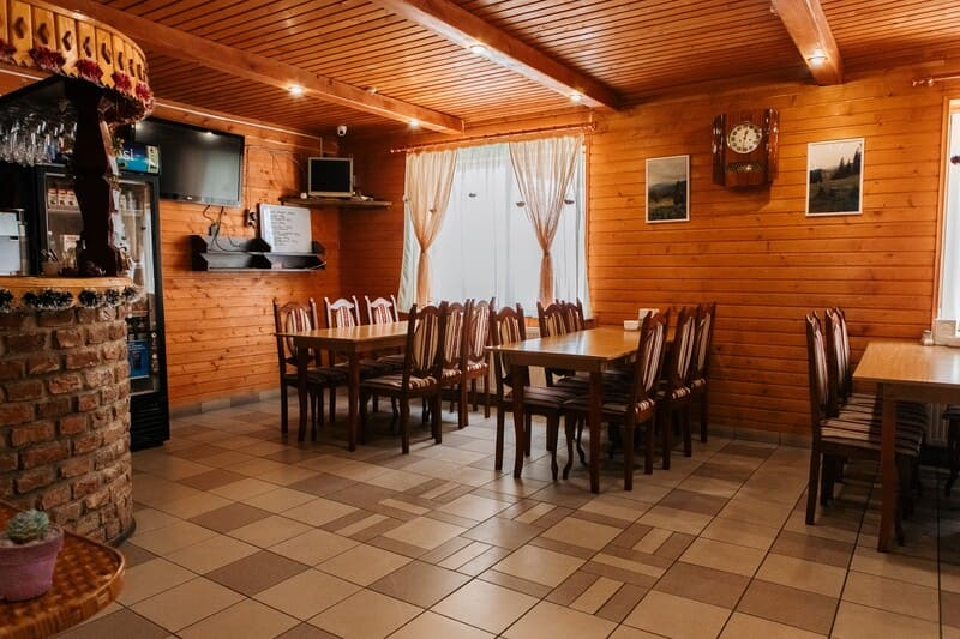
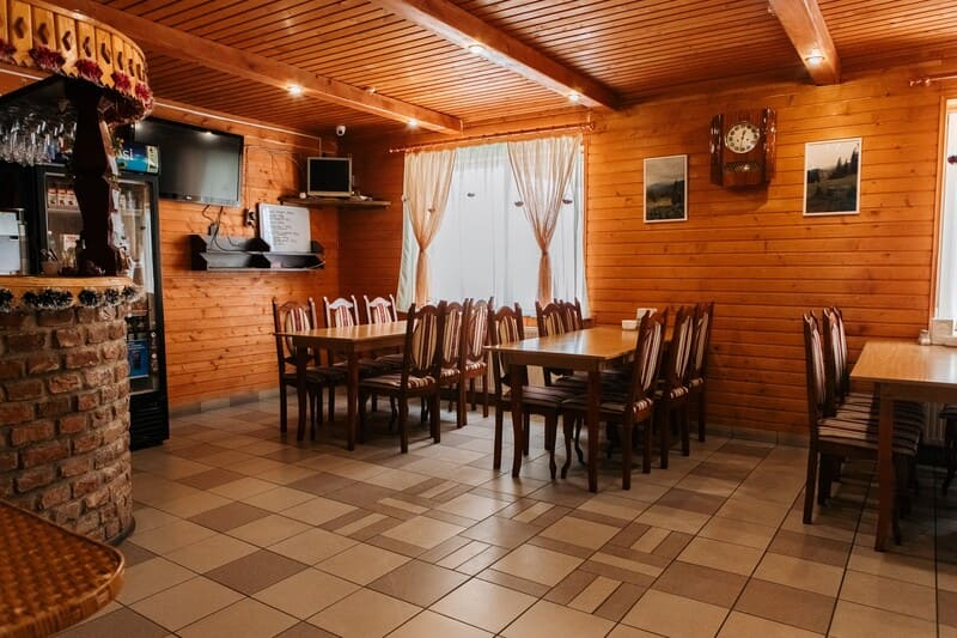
- potted succulent (26, 551)
